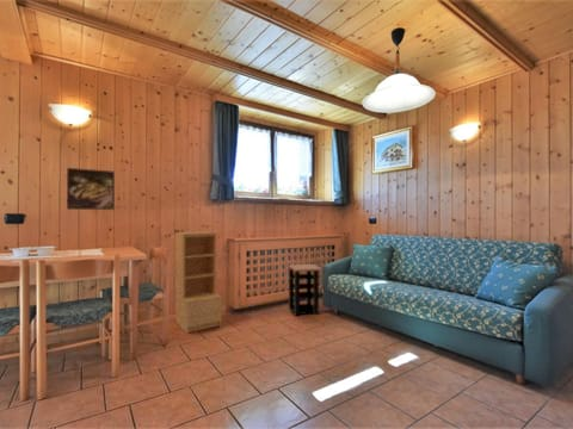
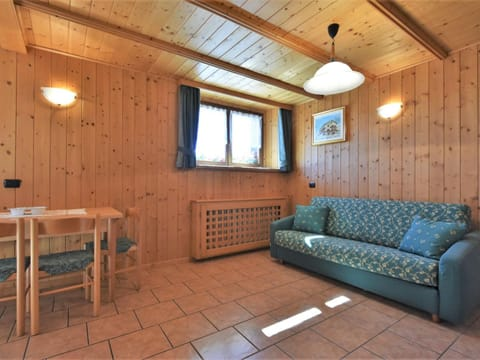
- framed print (91, 189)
- bookshelf (198, 278)
- side table (303, 288)
